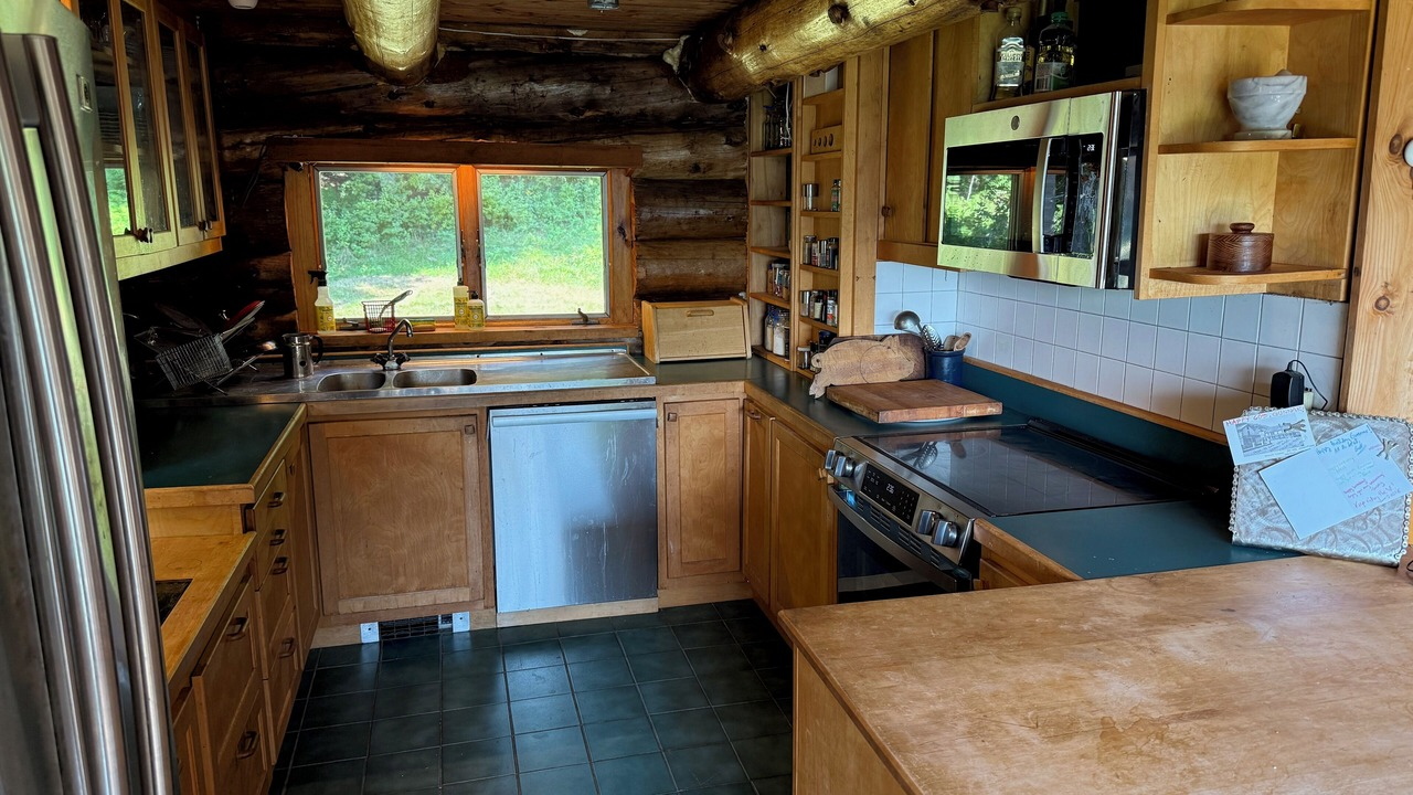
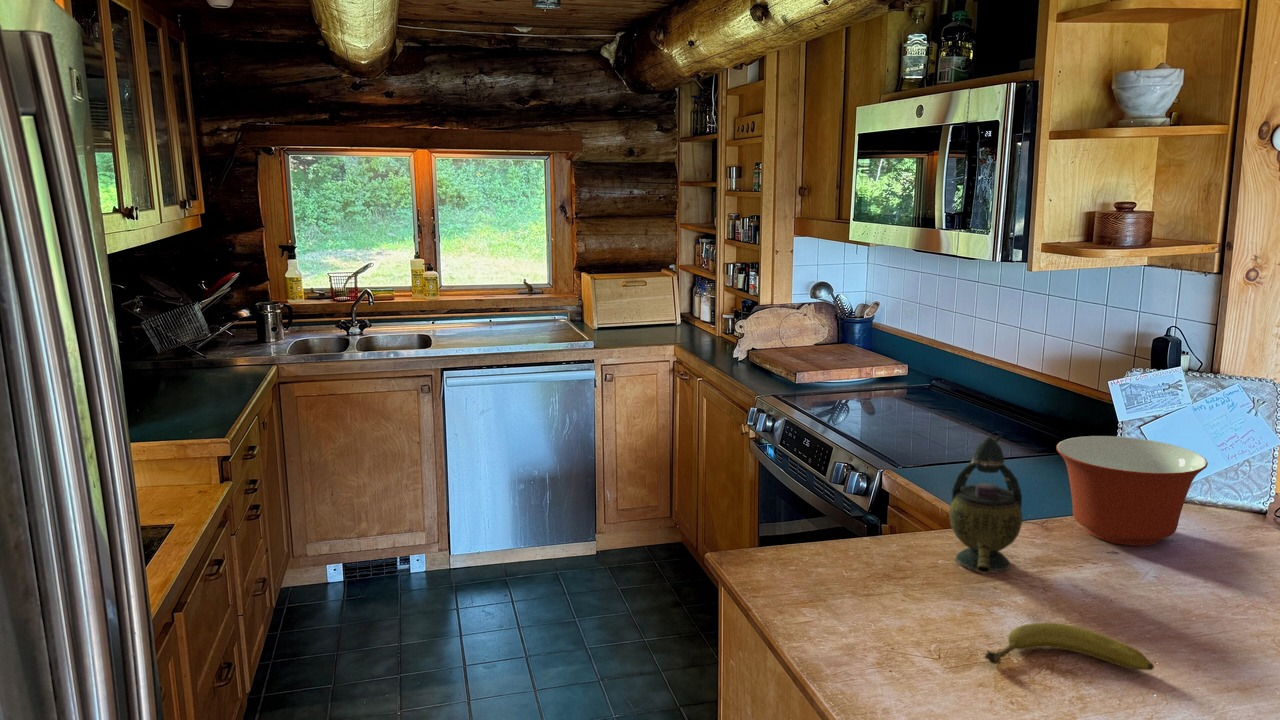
+ teapot (986, 506)
+ mixing bowl (1125, 493)
+ fruit (1070, 650)
